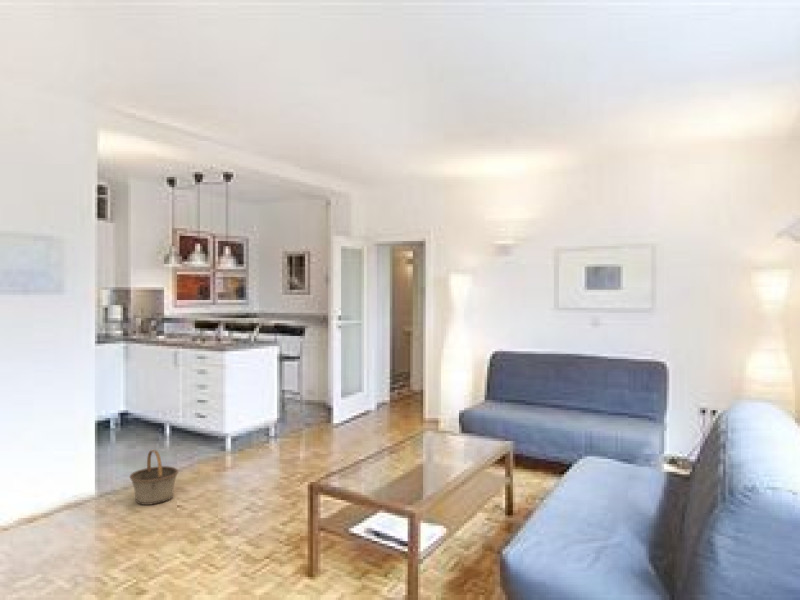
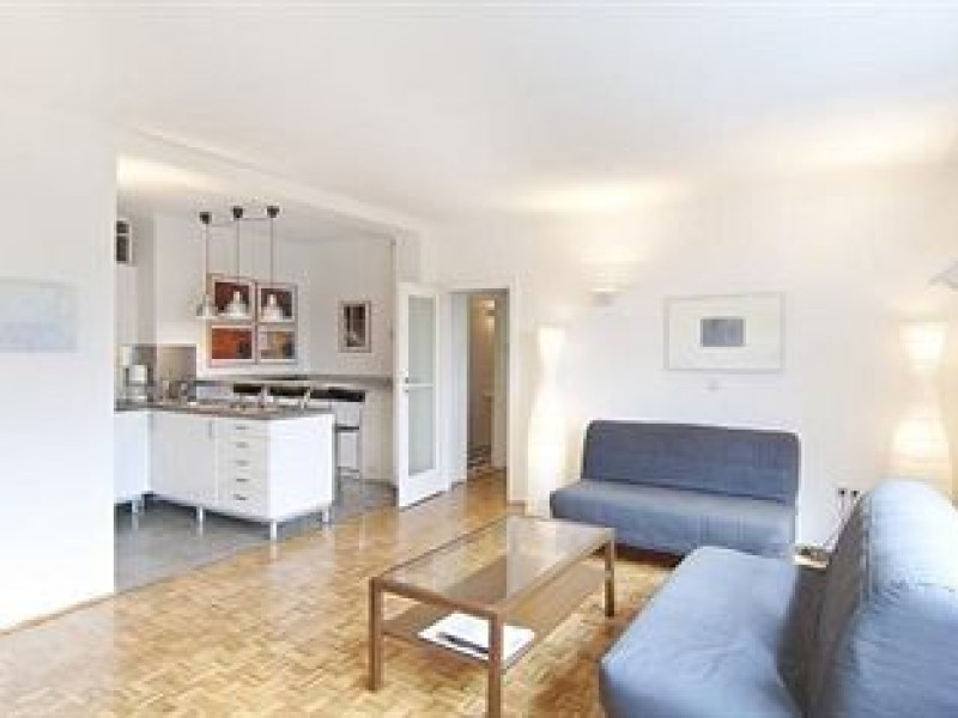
- basket (154, 474)
